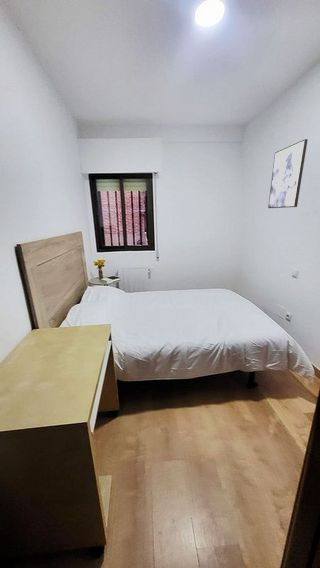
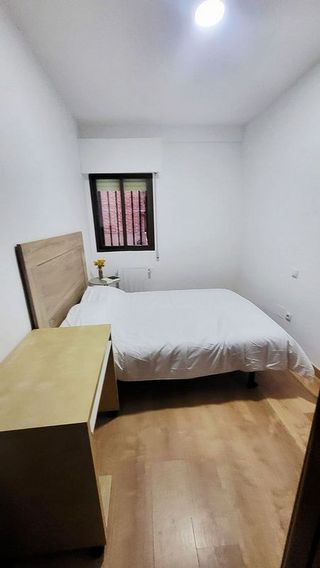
- wall art (285, 178)
